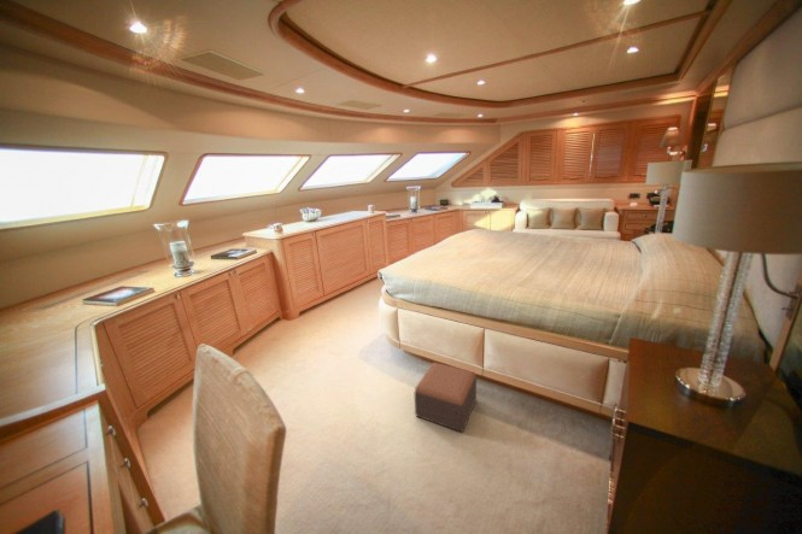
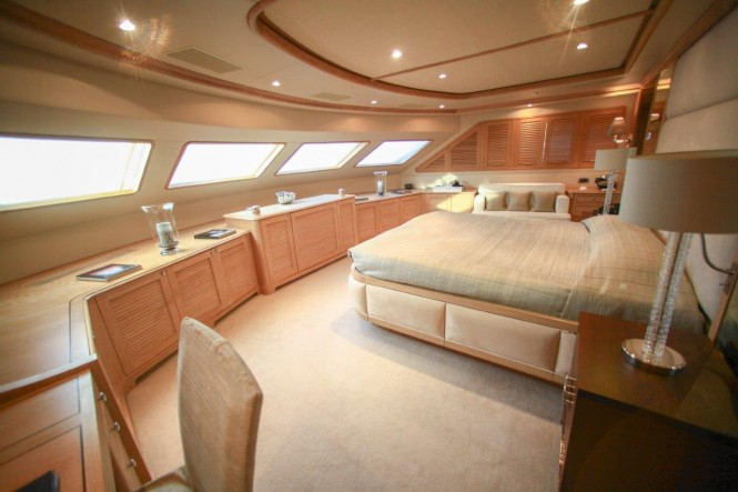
- footstool (446, 392)
